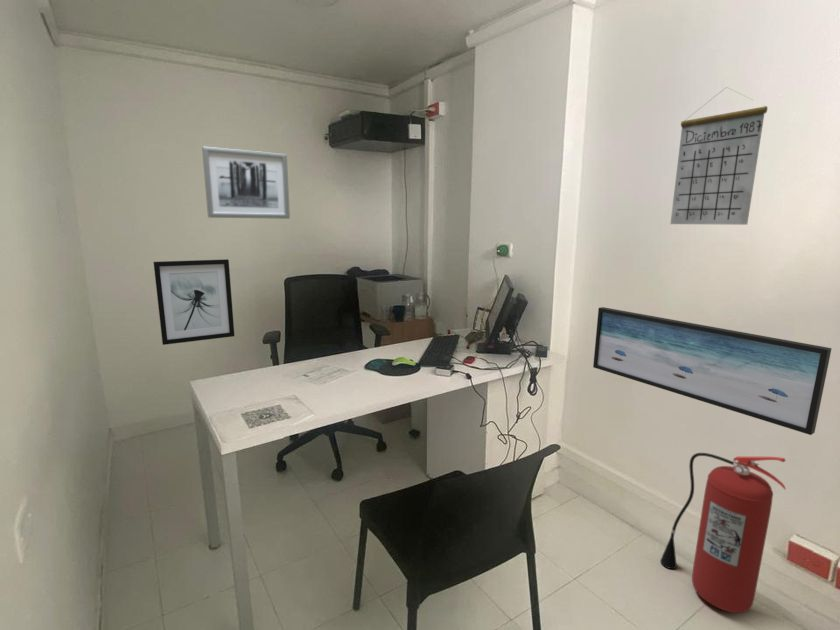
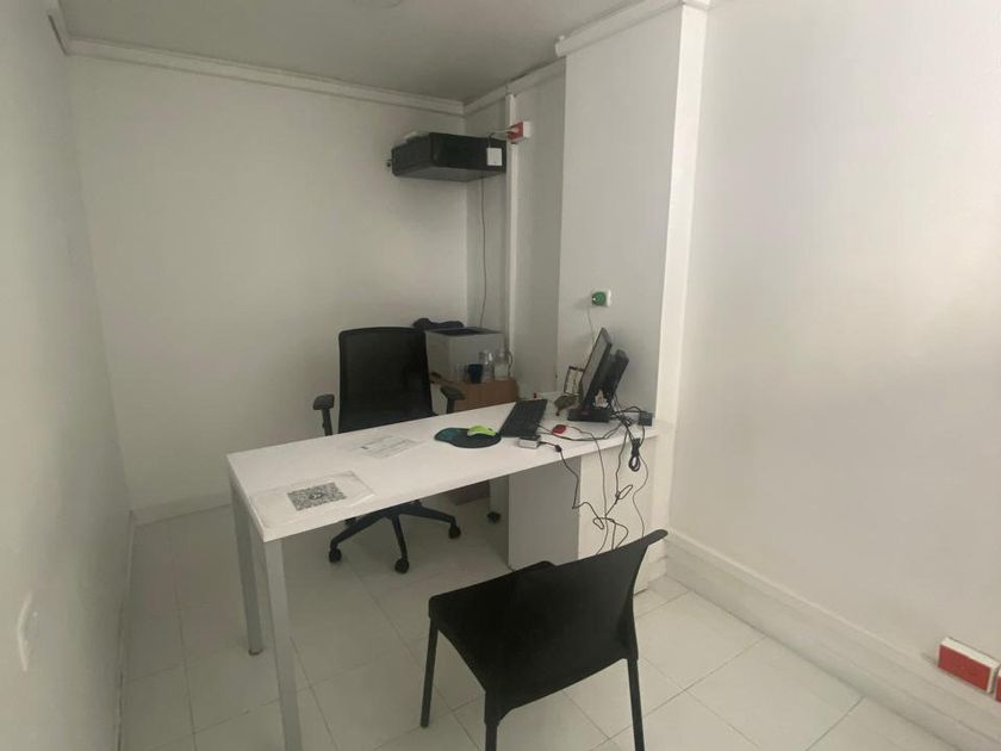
- calendar (715, 157)
- wall art (248, 184)
- wall art (196, 301)
- wall art (688, 359)
- fire extinguisher (717, 516)
